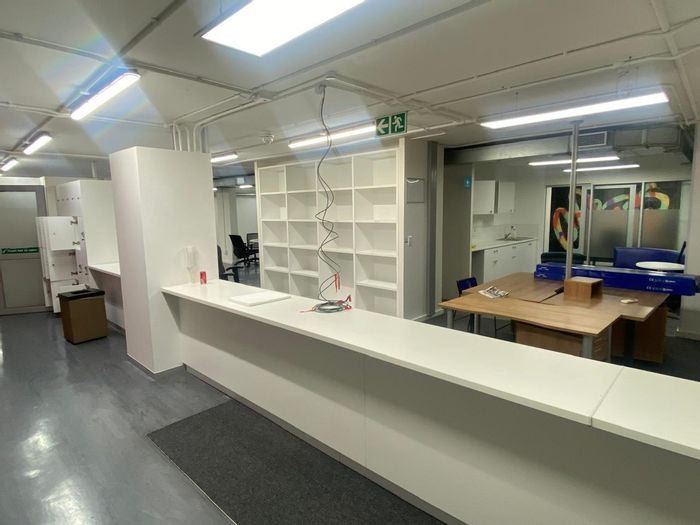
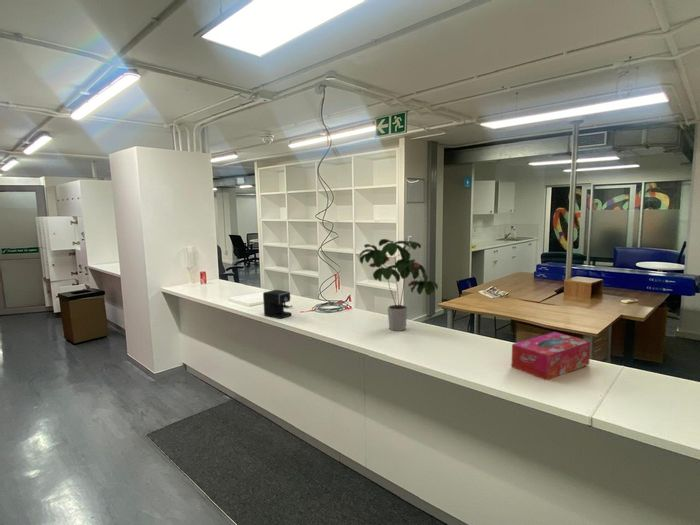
+ potted plant (396, 283)
+ coffee maker (285, 301)
+ tissue box (550, 354)
